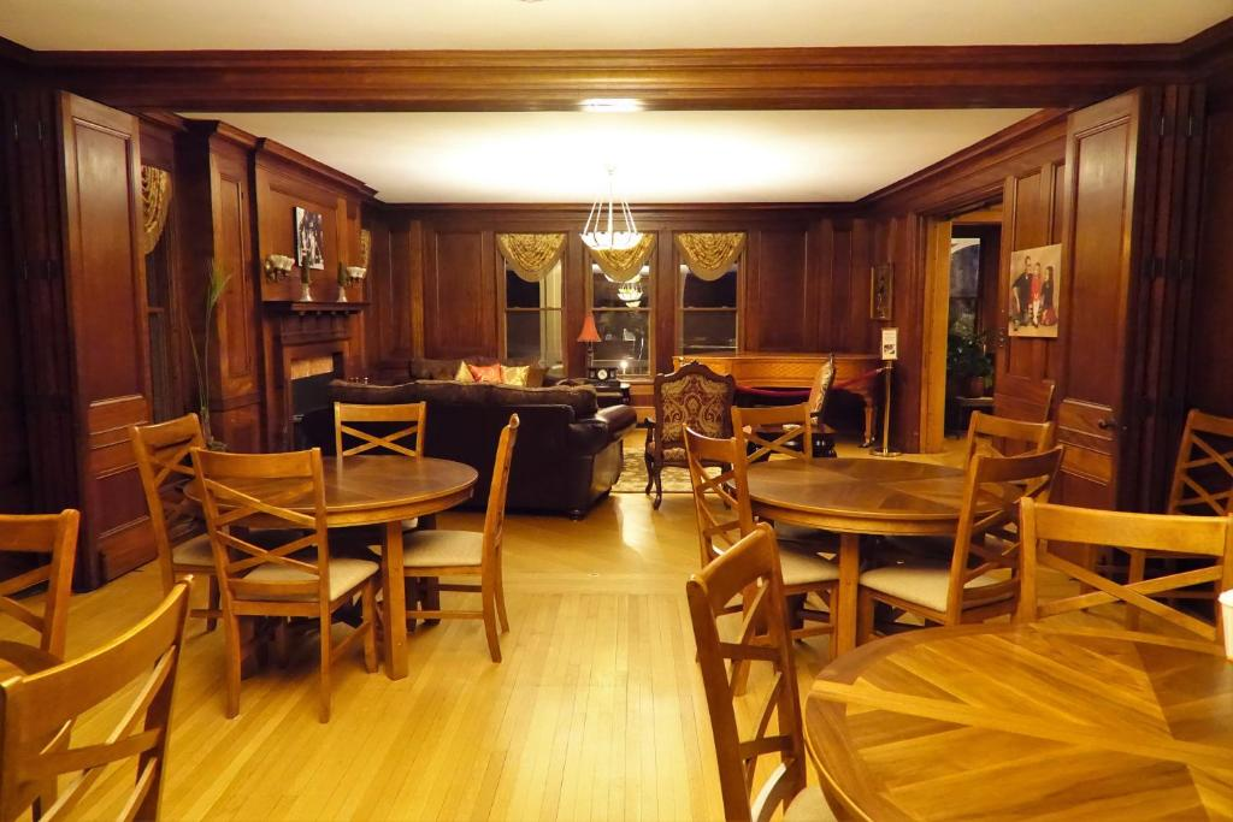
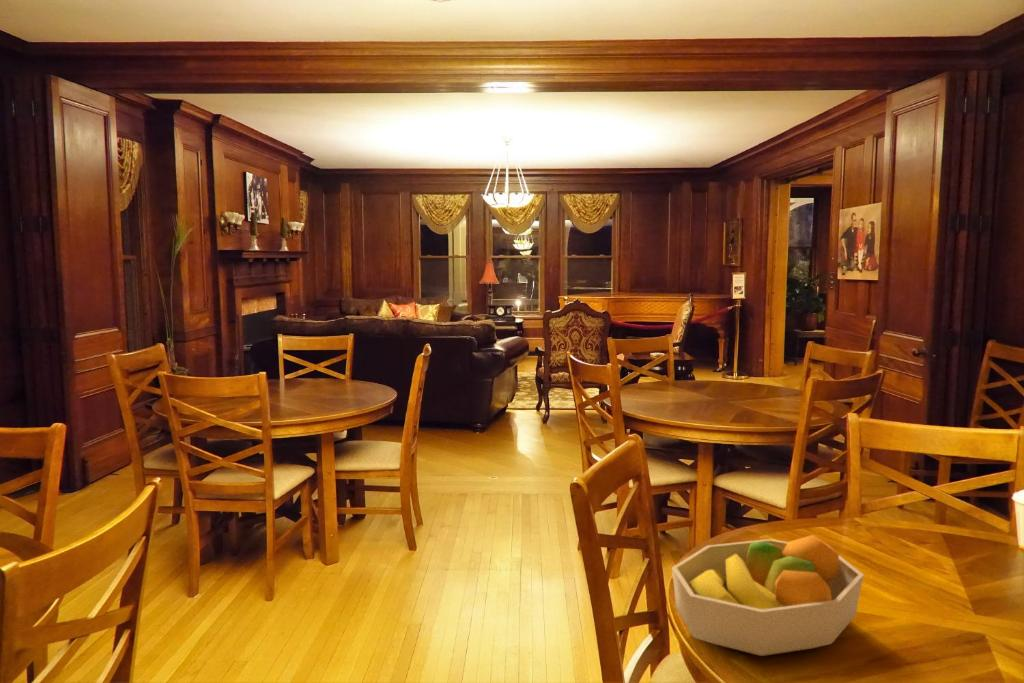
+ fruit bowl (766, 585)
